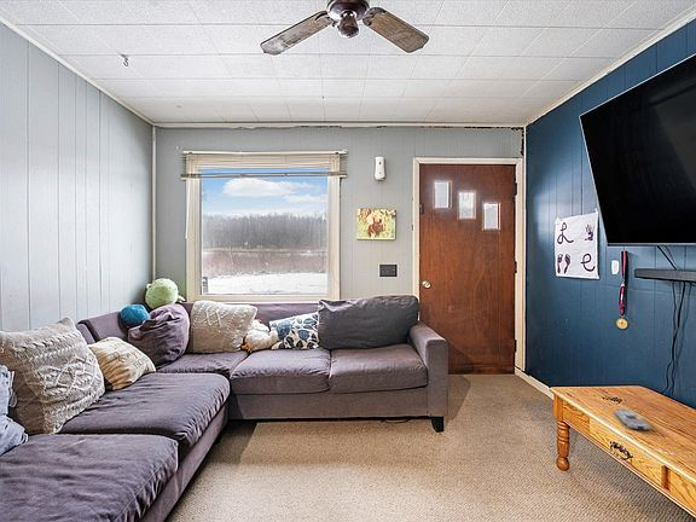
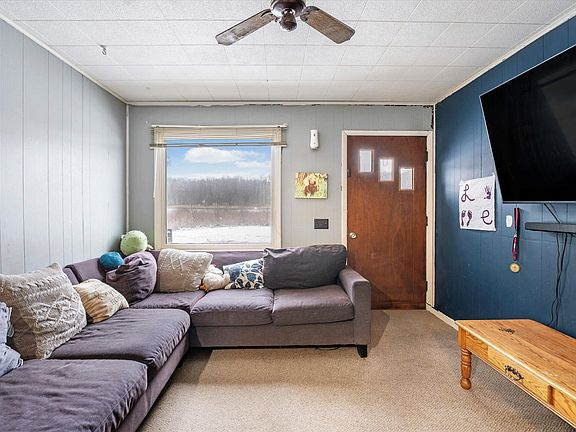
- remote control (631, 419)
